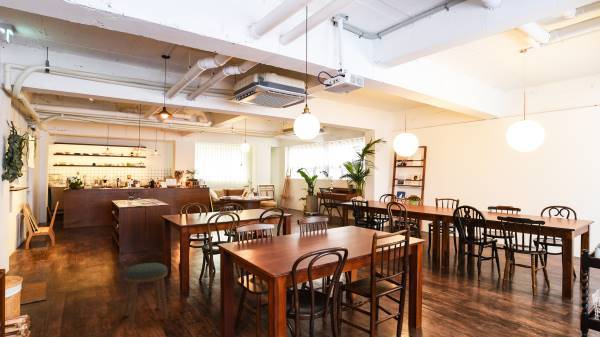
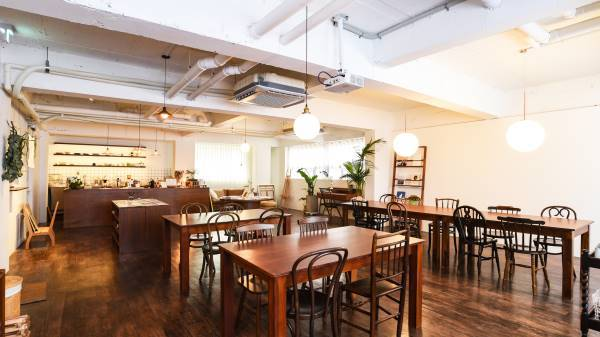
- stool (137, 287)
